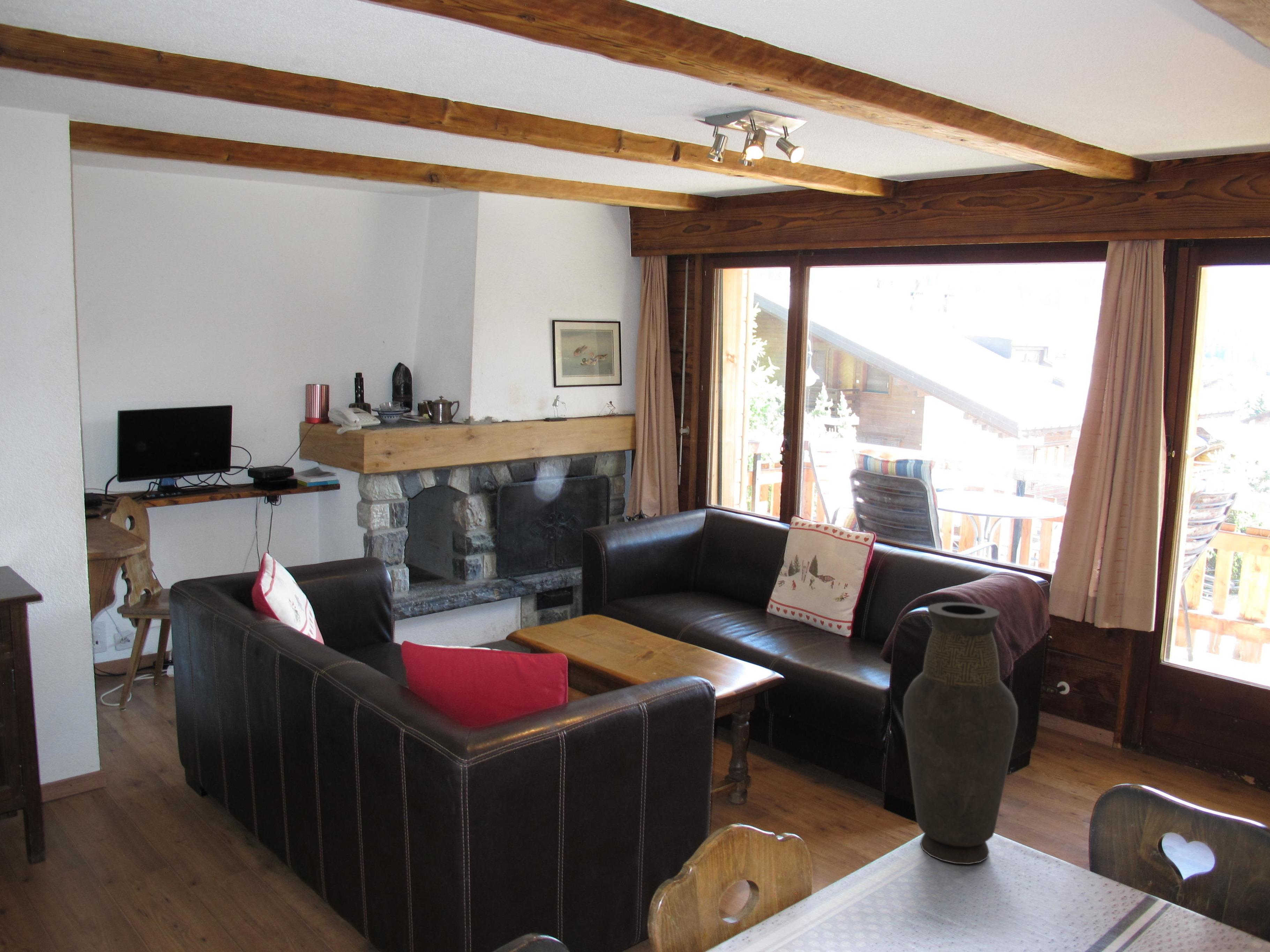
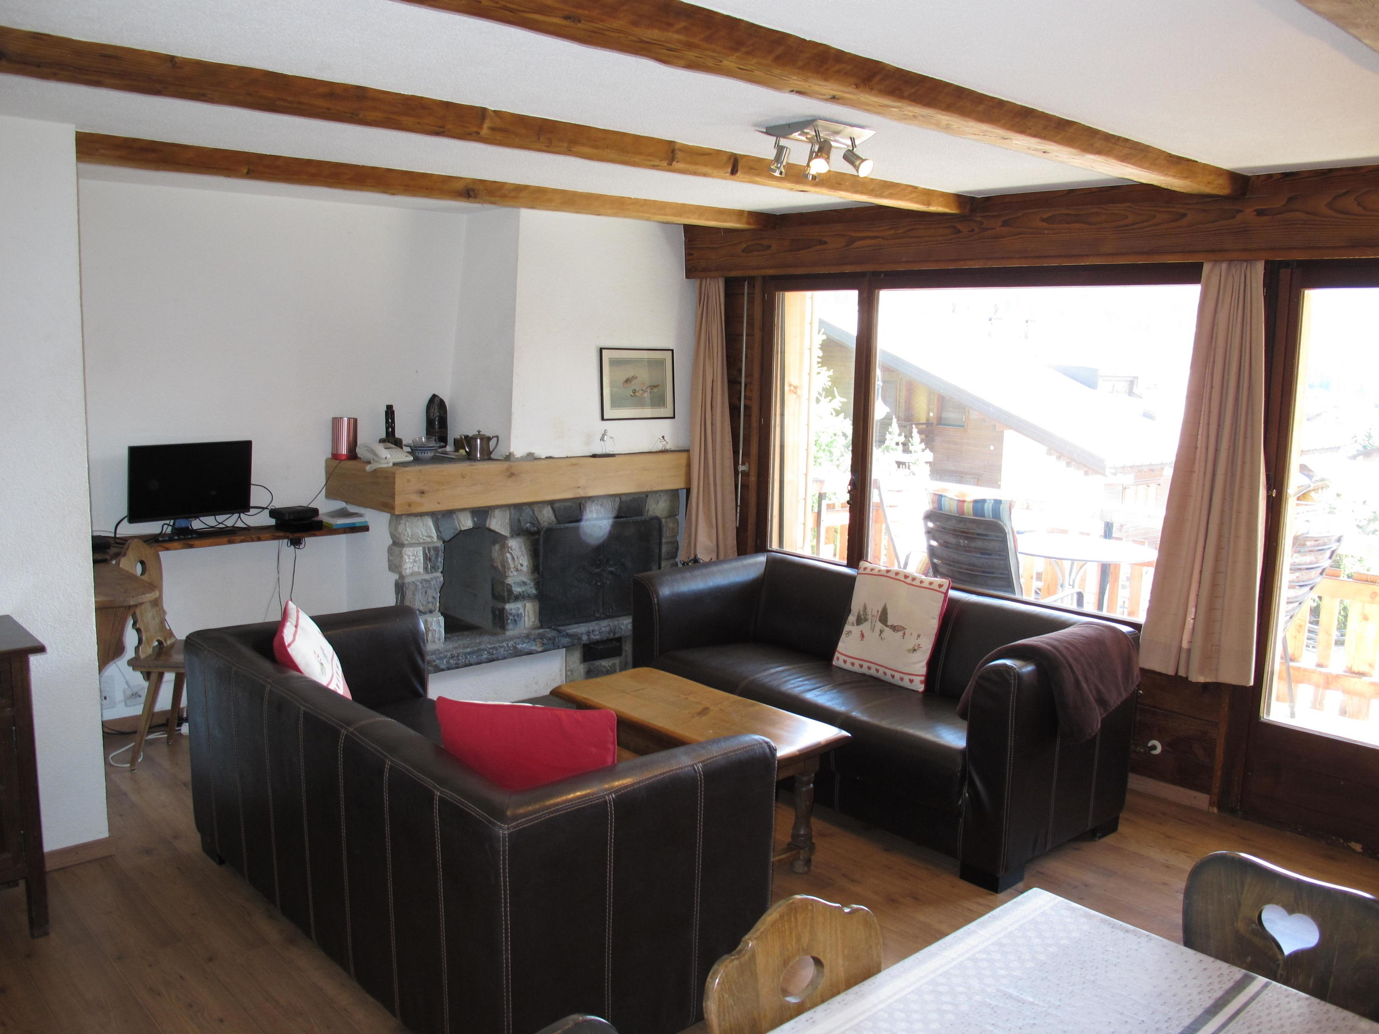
- vase (959, 730)
